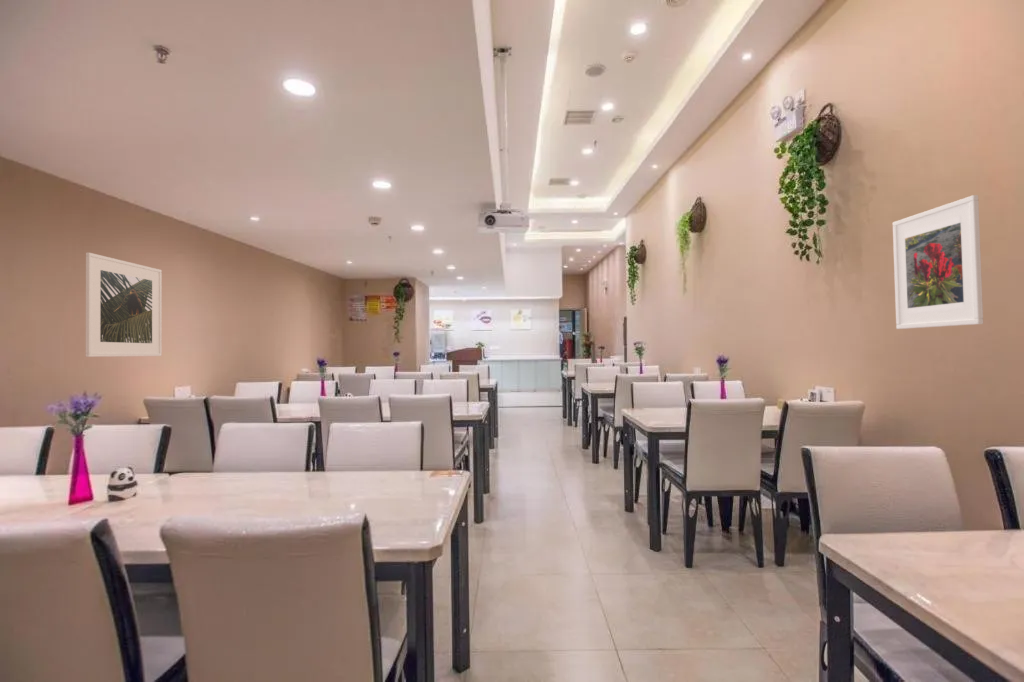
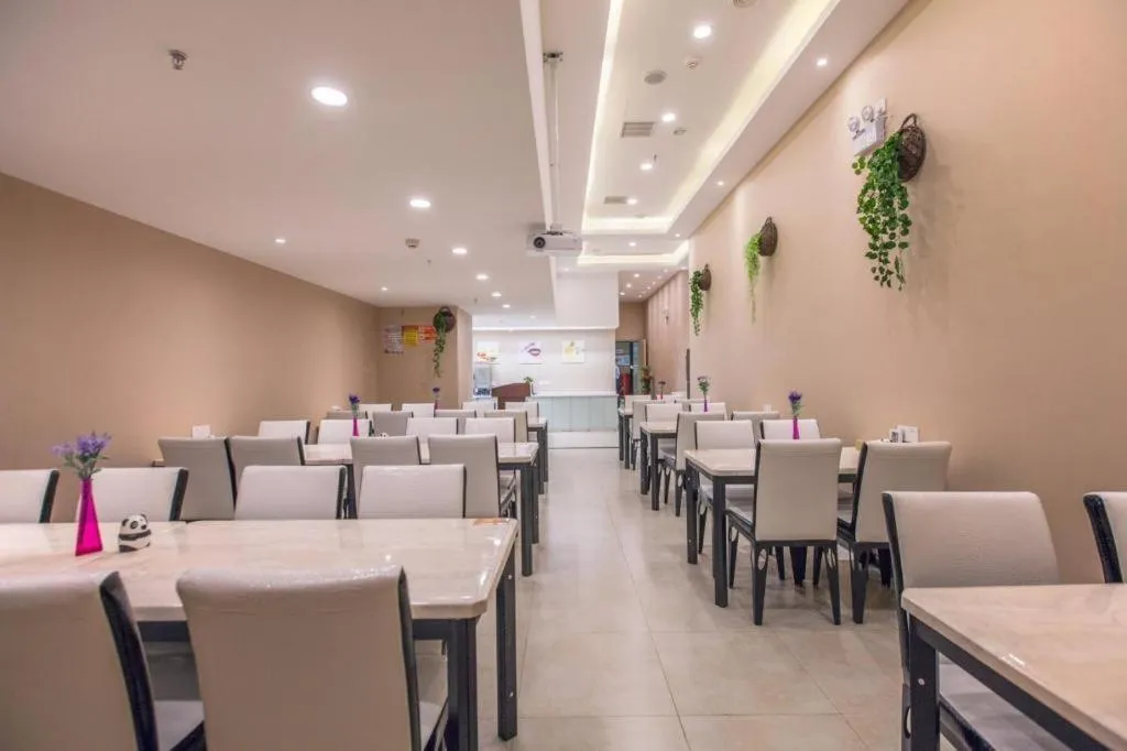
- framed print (127, 309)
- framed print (933, 268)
